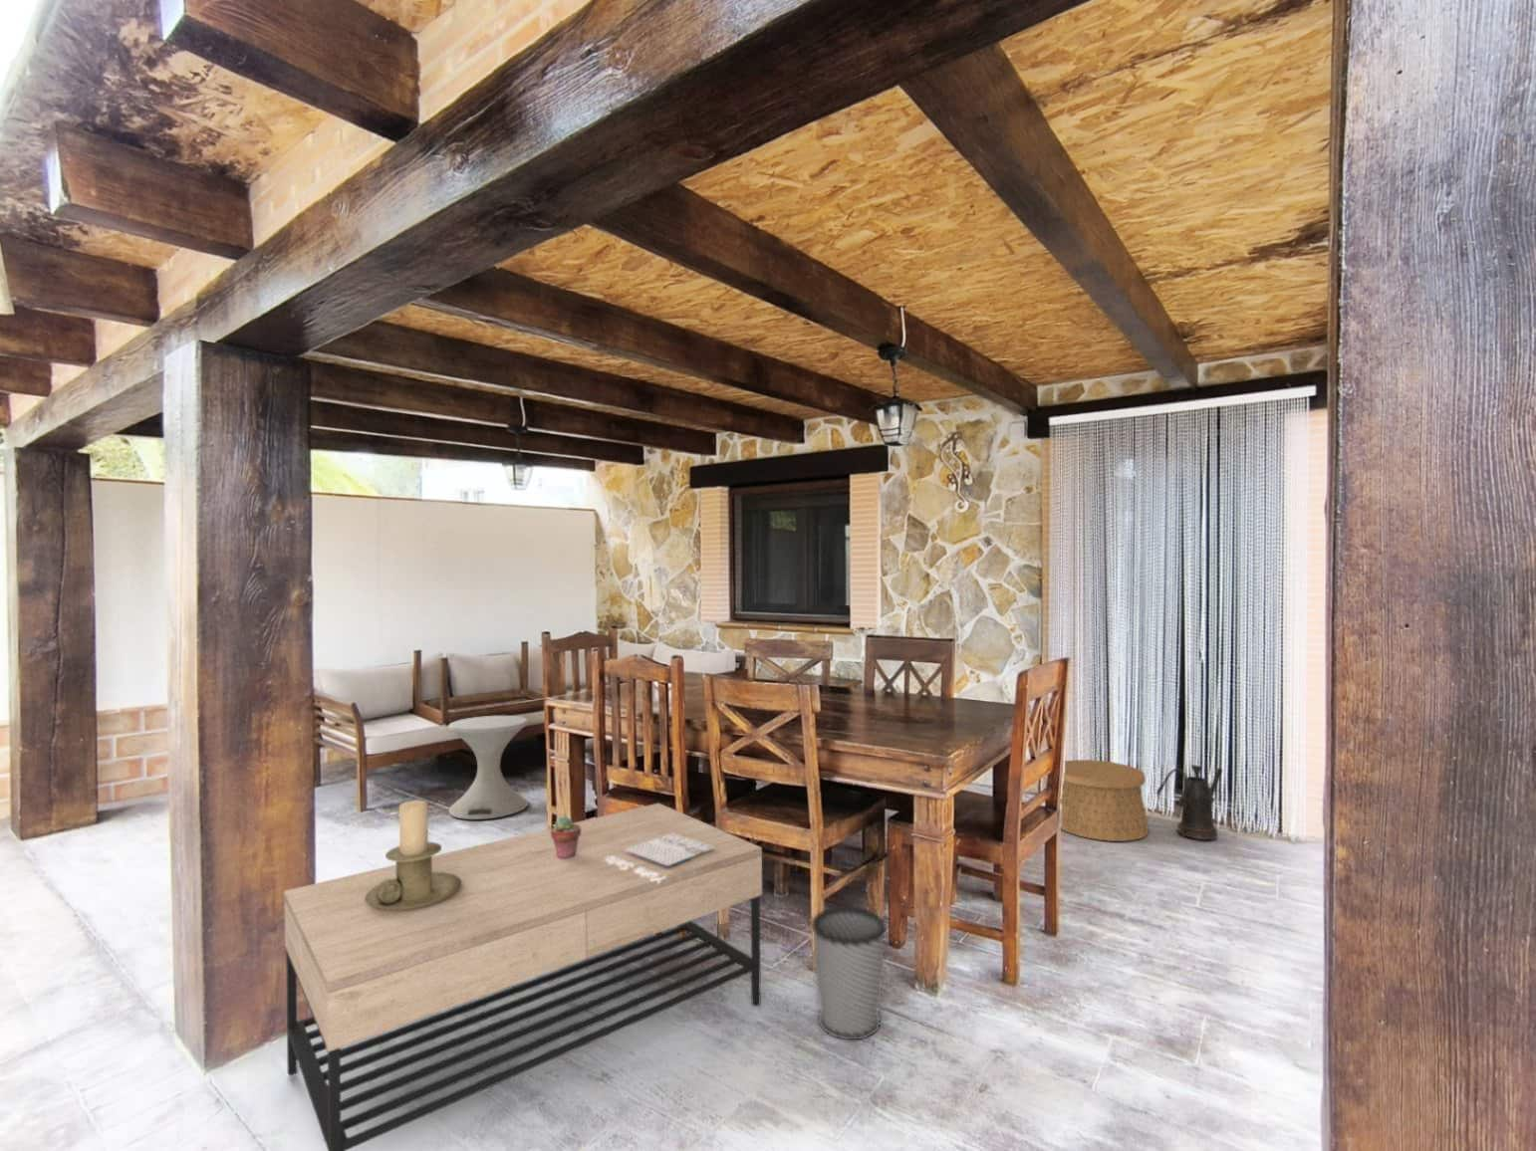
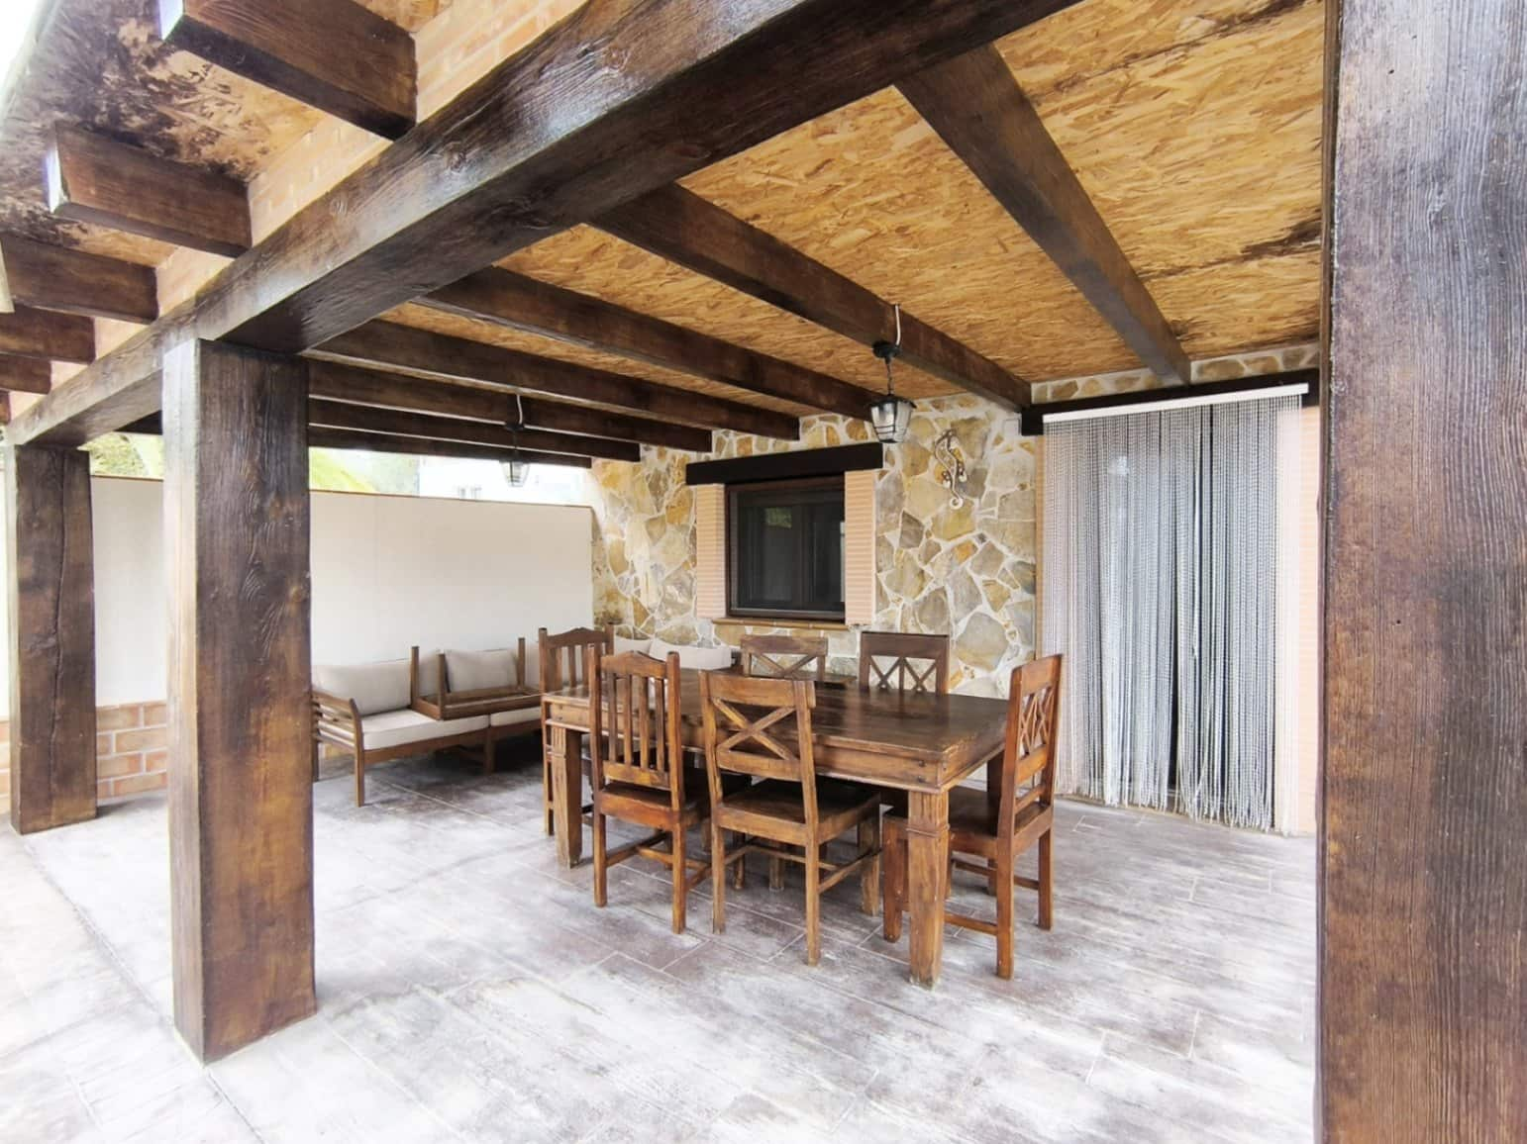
- potted succulent (566, 834)
- side table (489, 764)
- candle holder (414, 848)
- basket (1099, 798)
- watering can (1189, 800)
- magazine (664, 855)
- wastebasket (849, 971)
- coffee table (539, 952)
